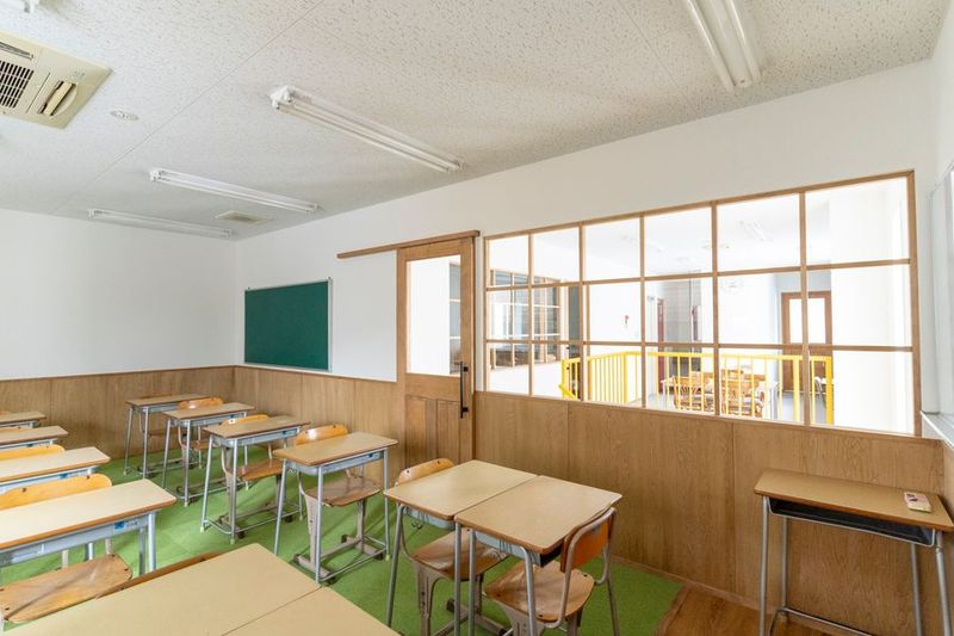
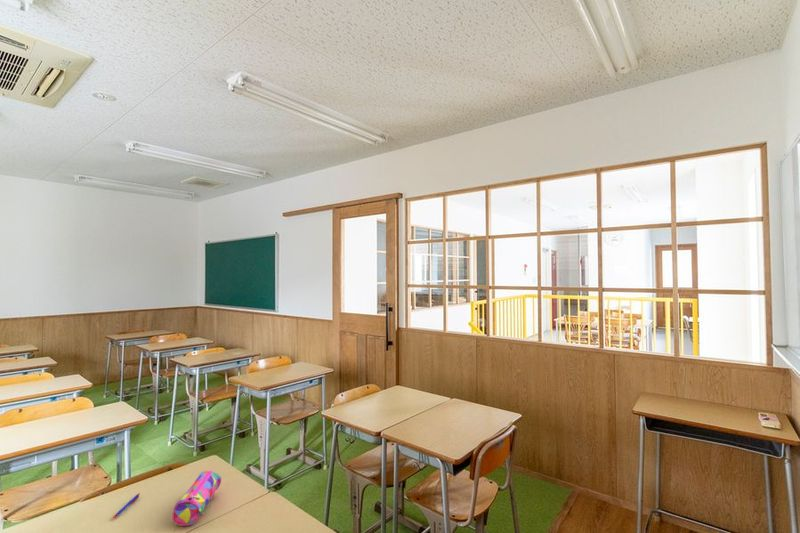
+ pencil case (198, 495)
+ pen (126, 505)
